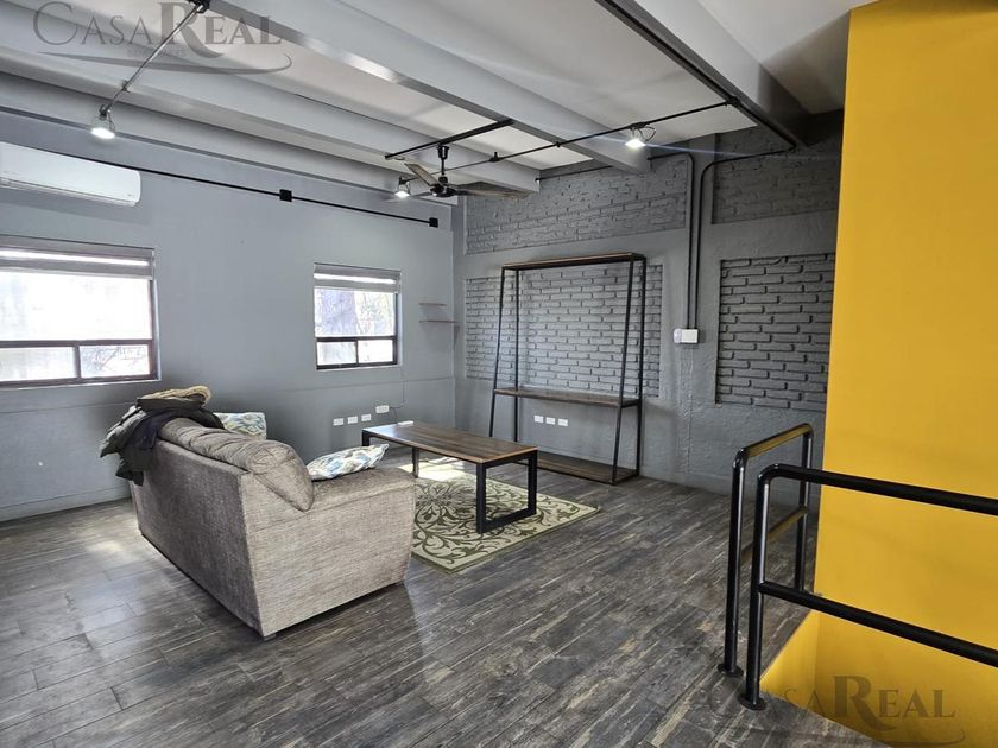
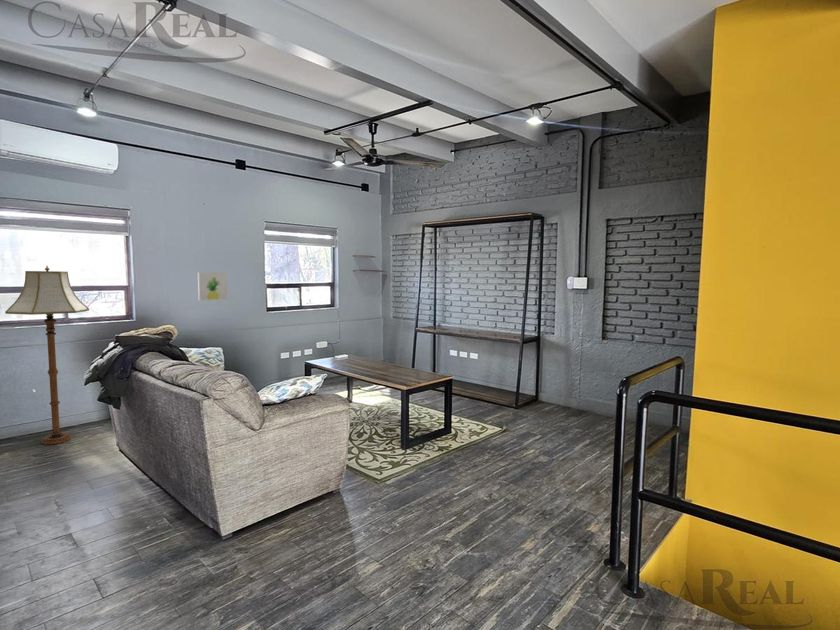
+ wall art (213, 286)
+ floor lamp (51, 354)
